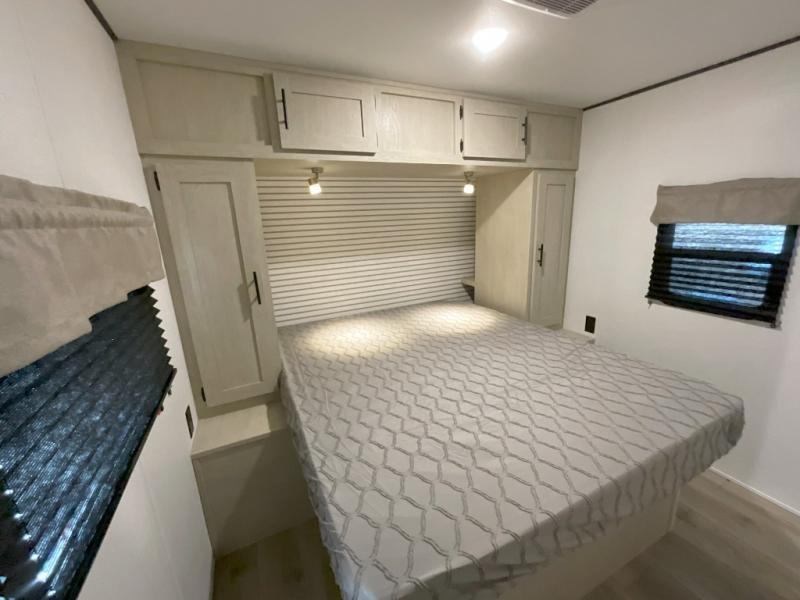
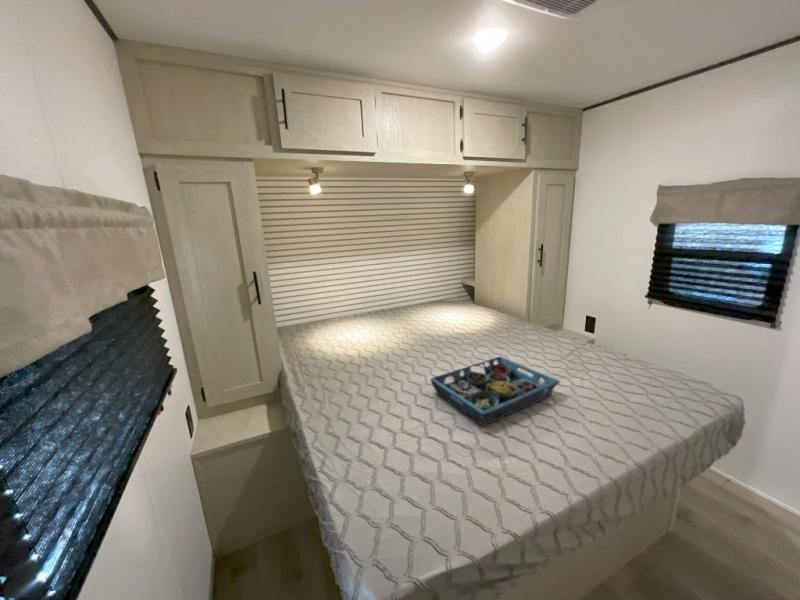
+ serving tray (493, 385)
